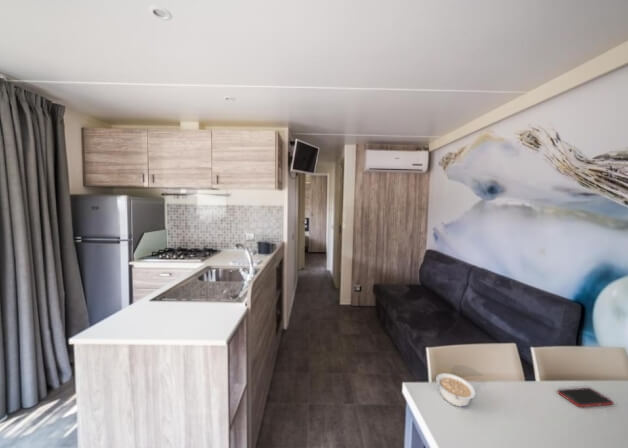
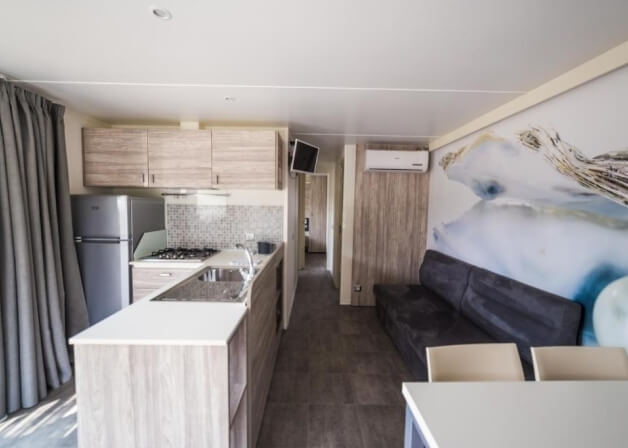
- legume (455, 390)
- cell phone (584, 397)
